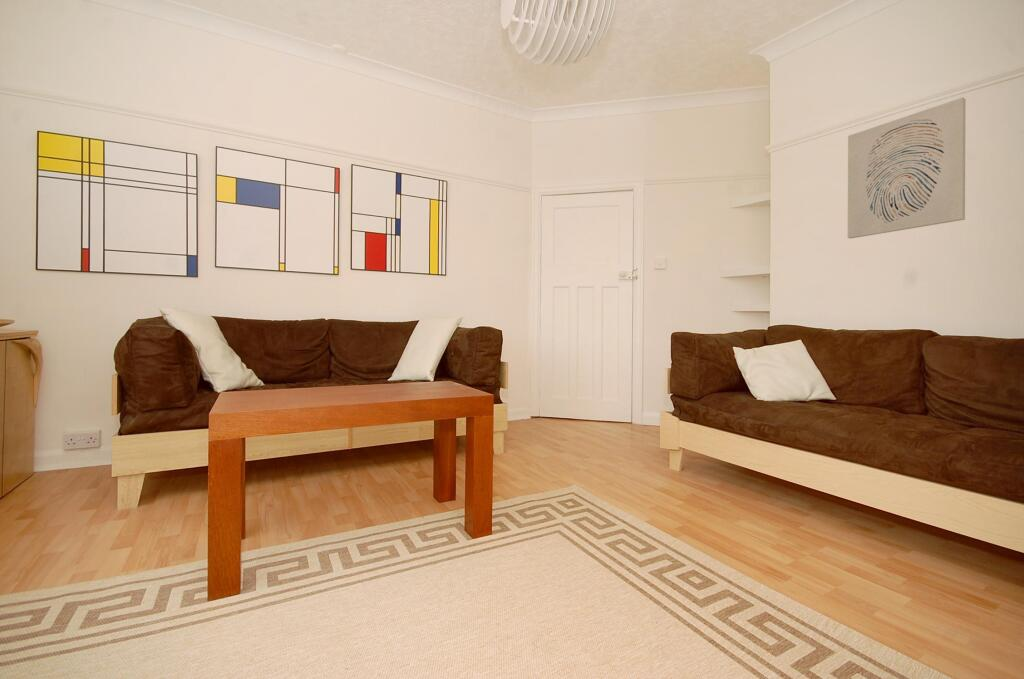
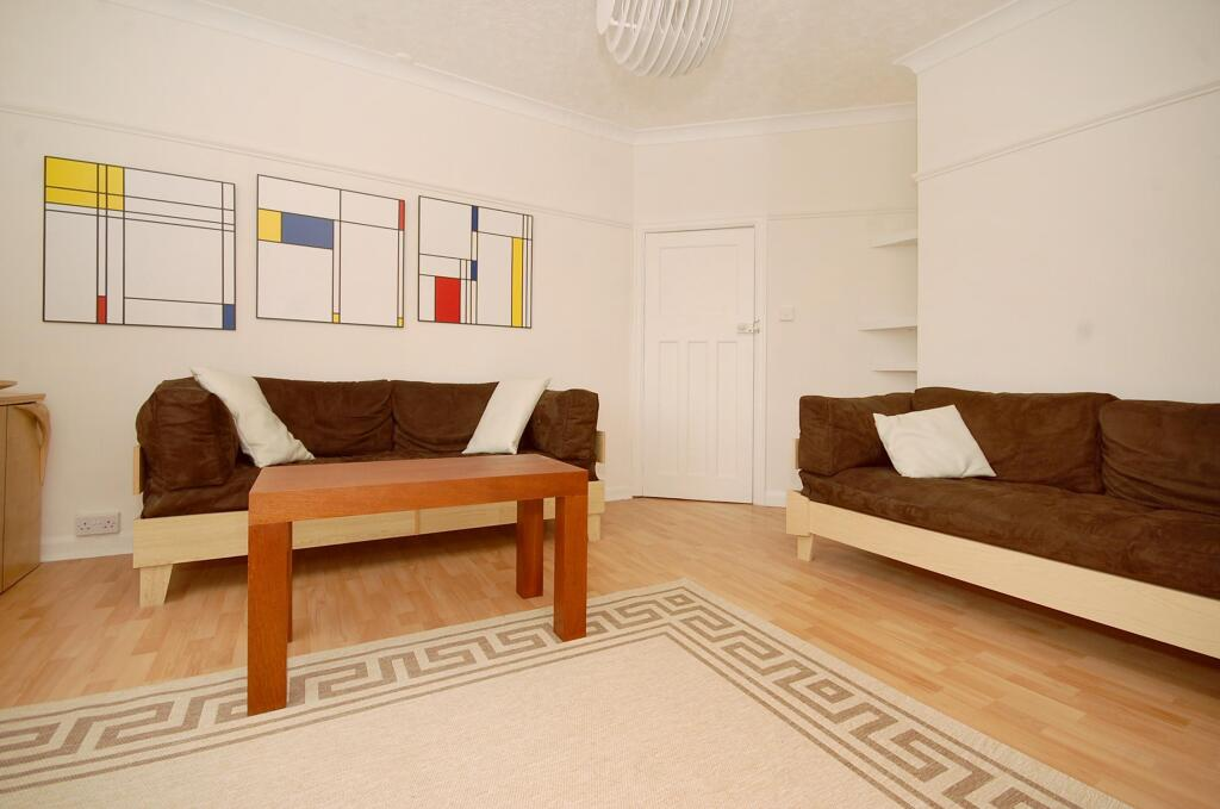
- wall art (901, 174)
